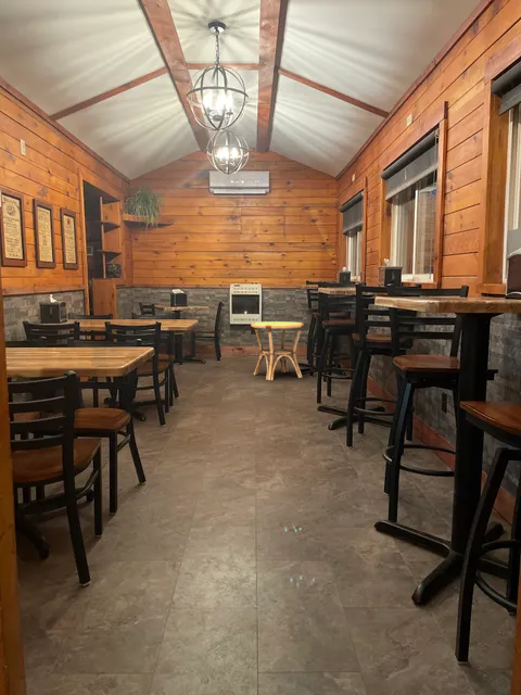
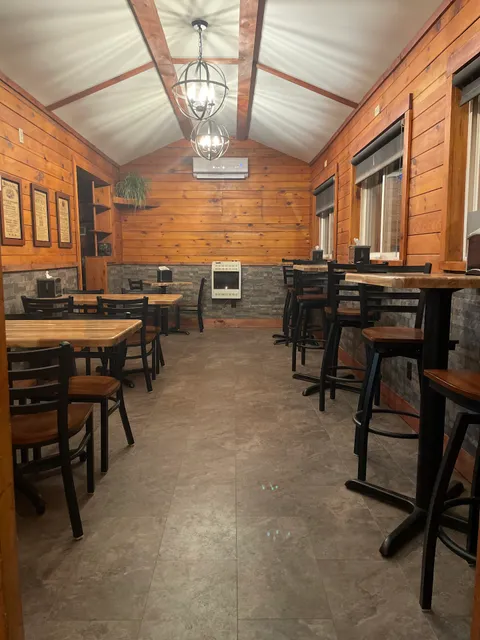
- side table (277, 350)
